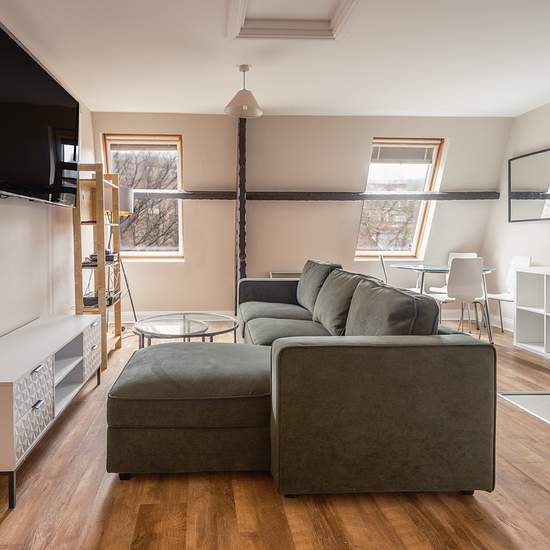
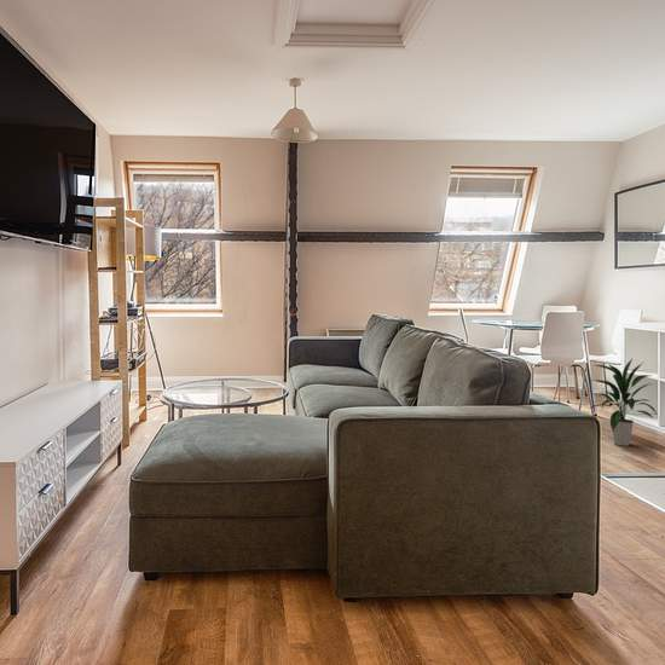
+ indoor plant (621, 399)
